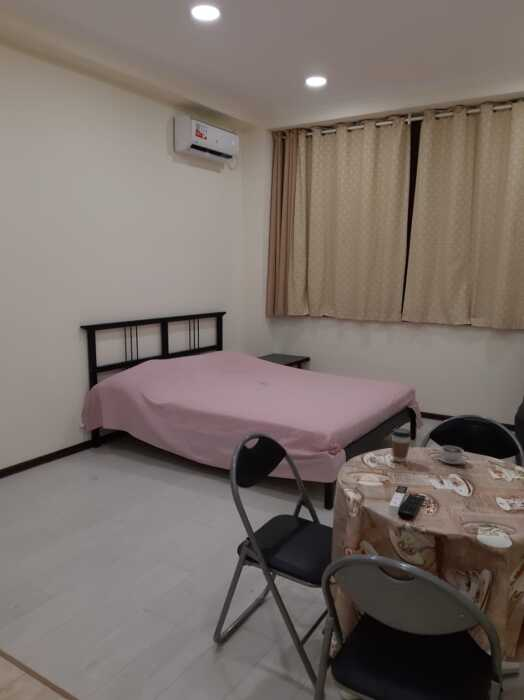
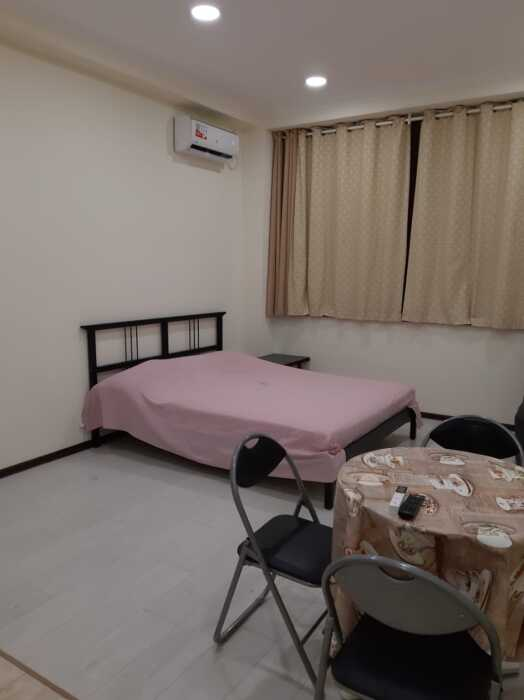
- cappuccino (448, 454)
- coffee cup (400, 445)
